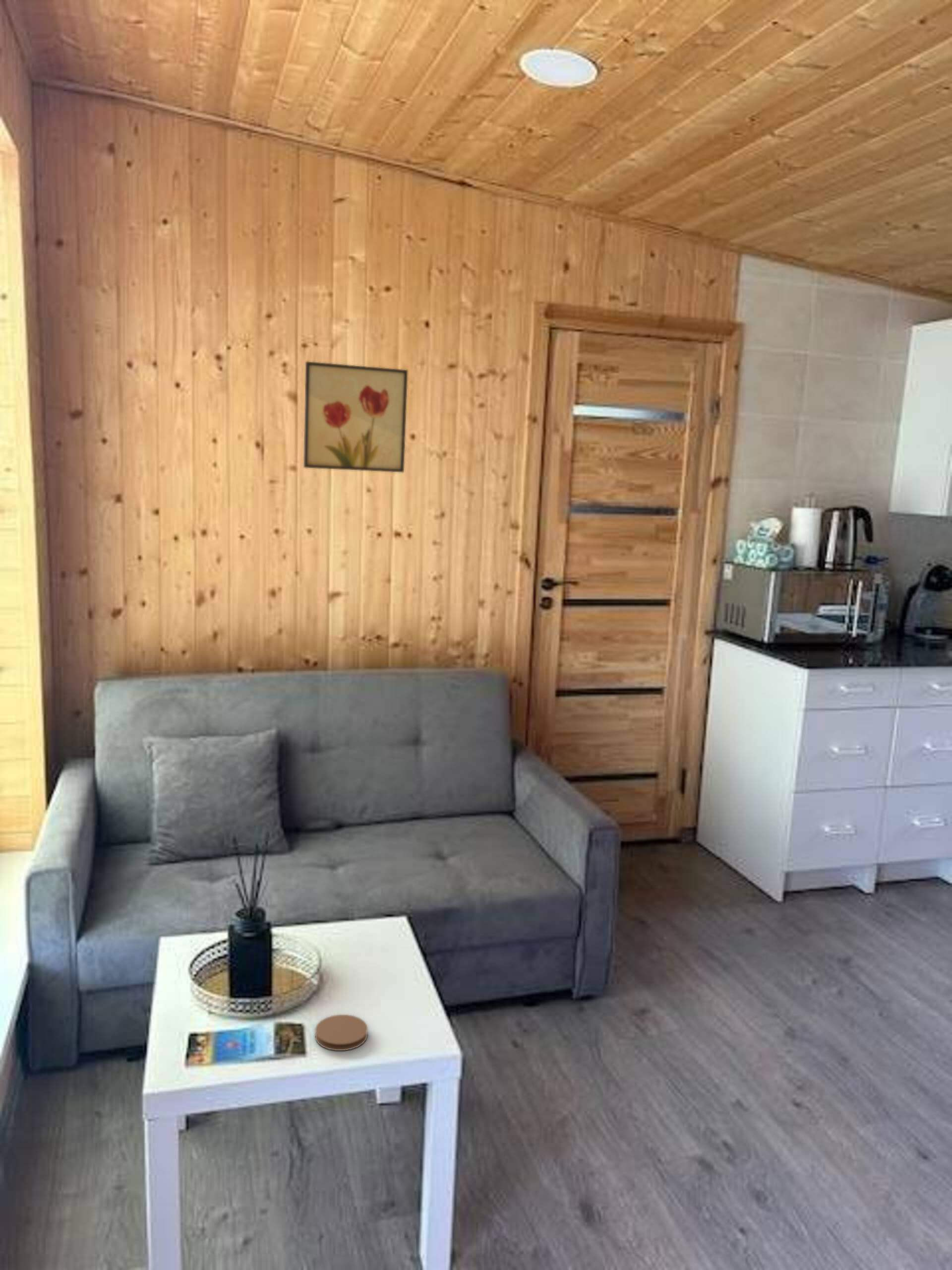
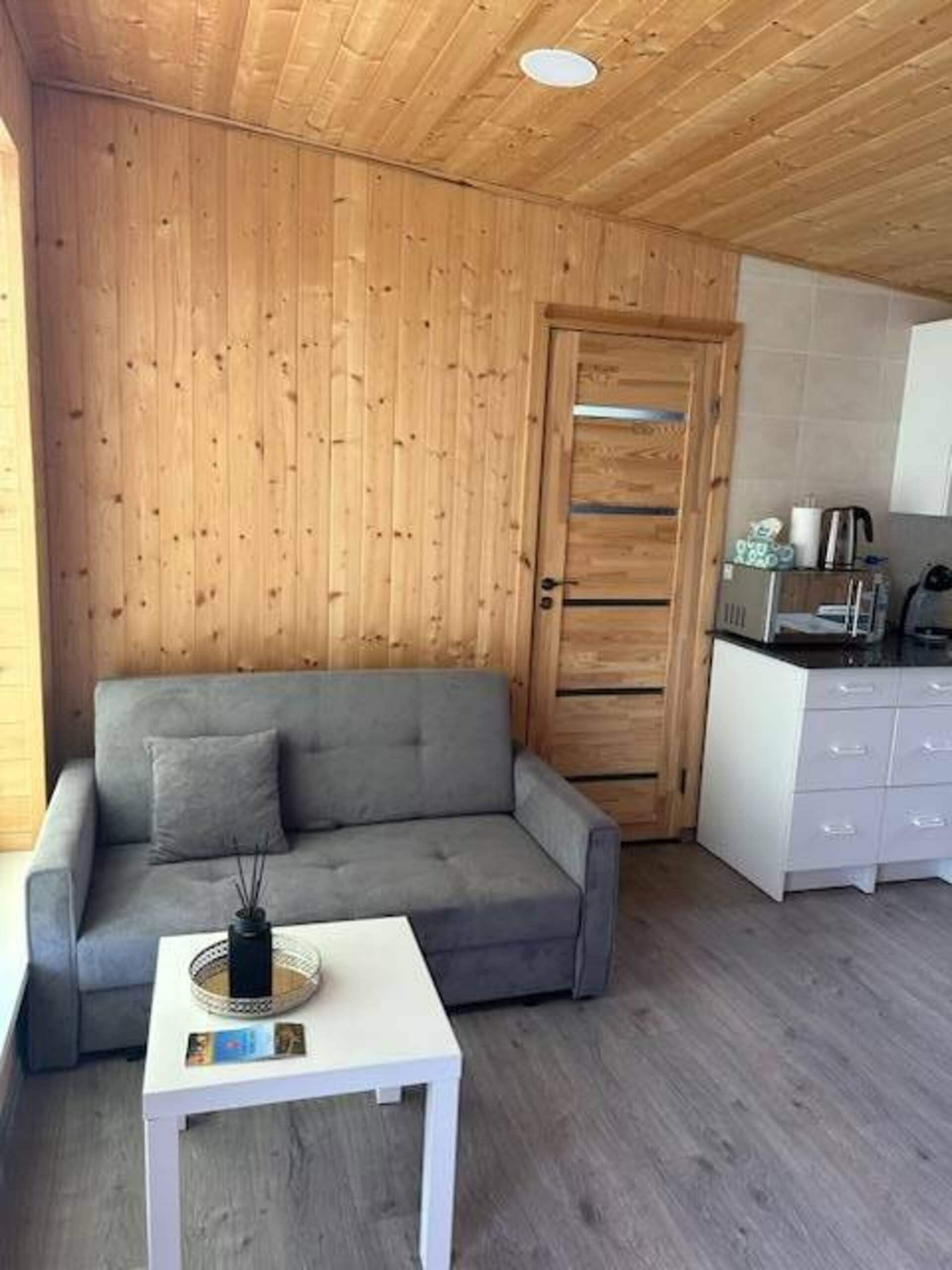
- coaster (341, 1032)
- wall art (355, 418)
